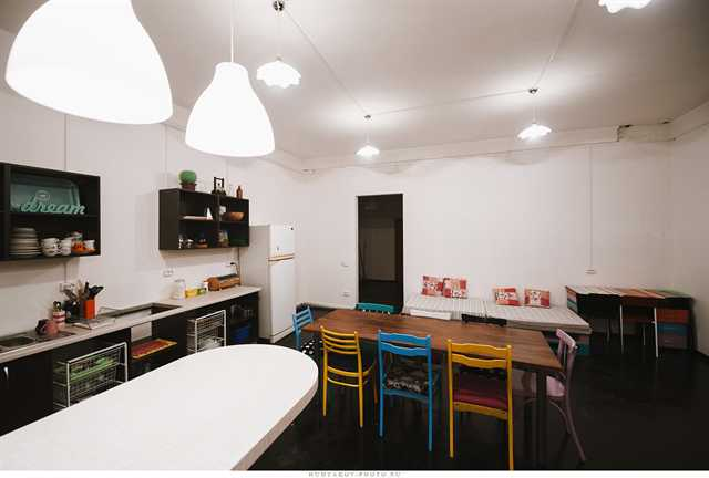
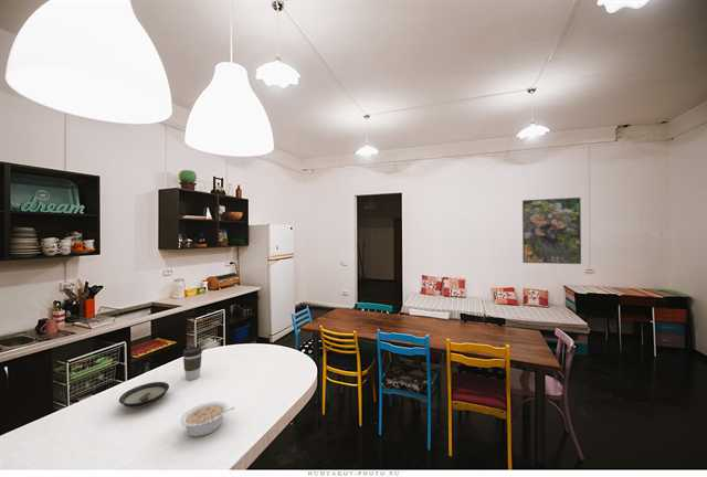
+ legume (207, 417)
+ saucer (145, 396)
+ coffee cup (192, 362)
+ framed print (550, 231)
